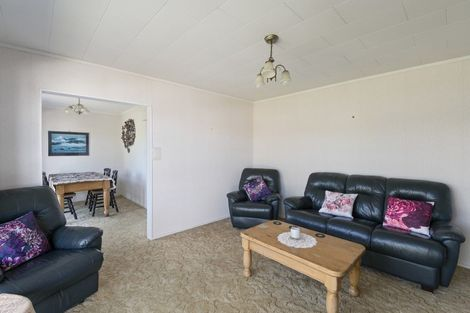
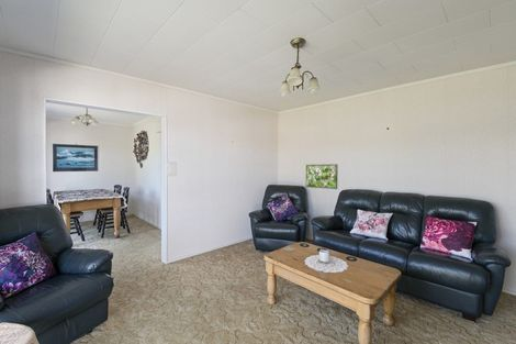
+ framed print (321, 176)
